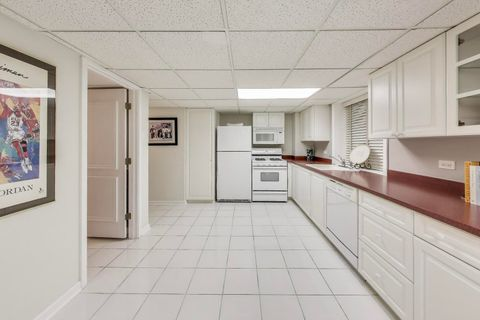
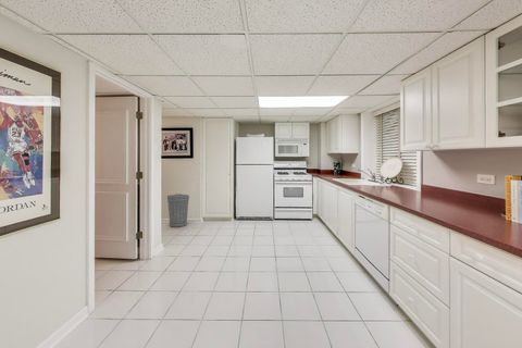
+ trash can (177, 209)
